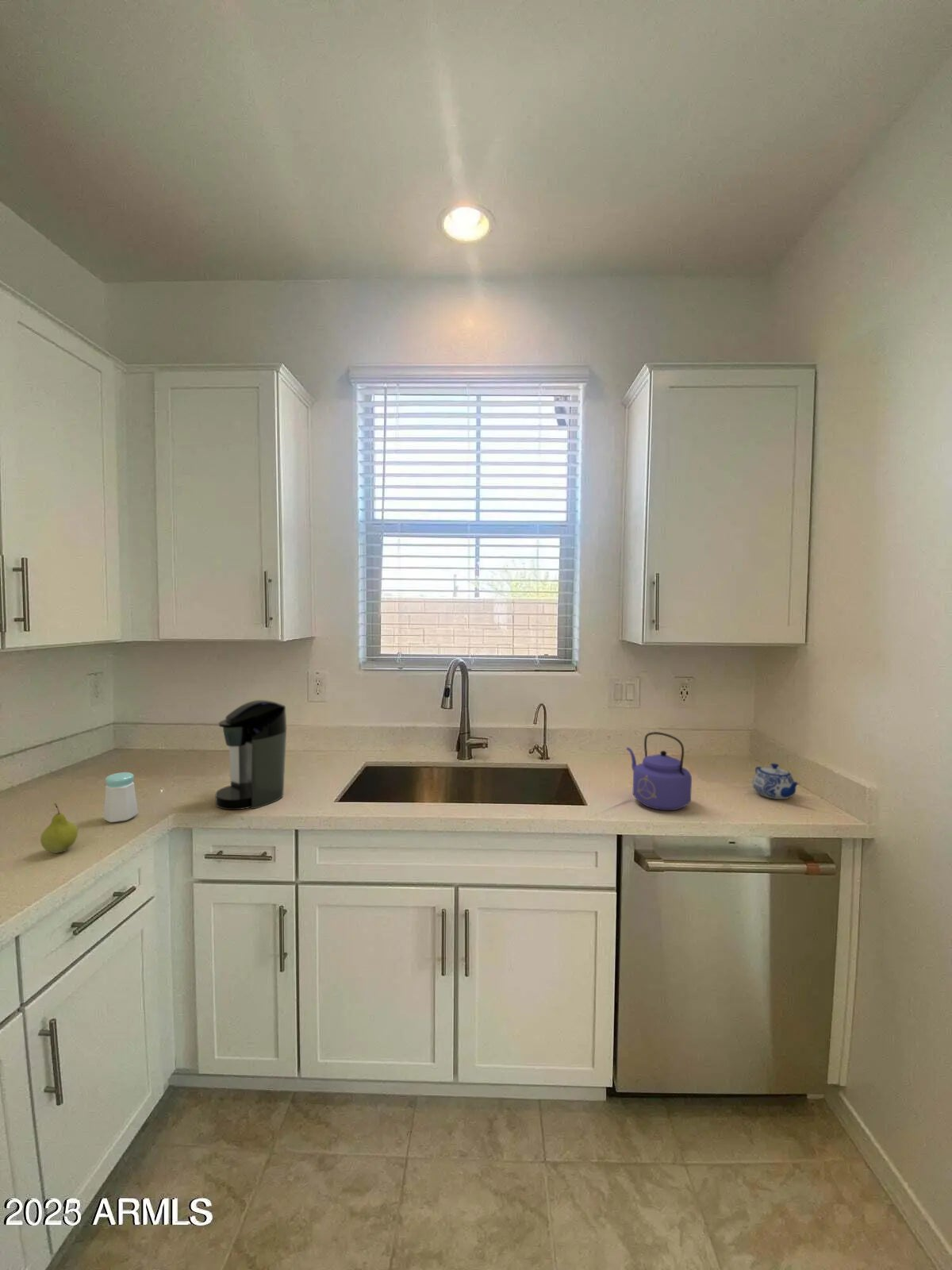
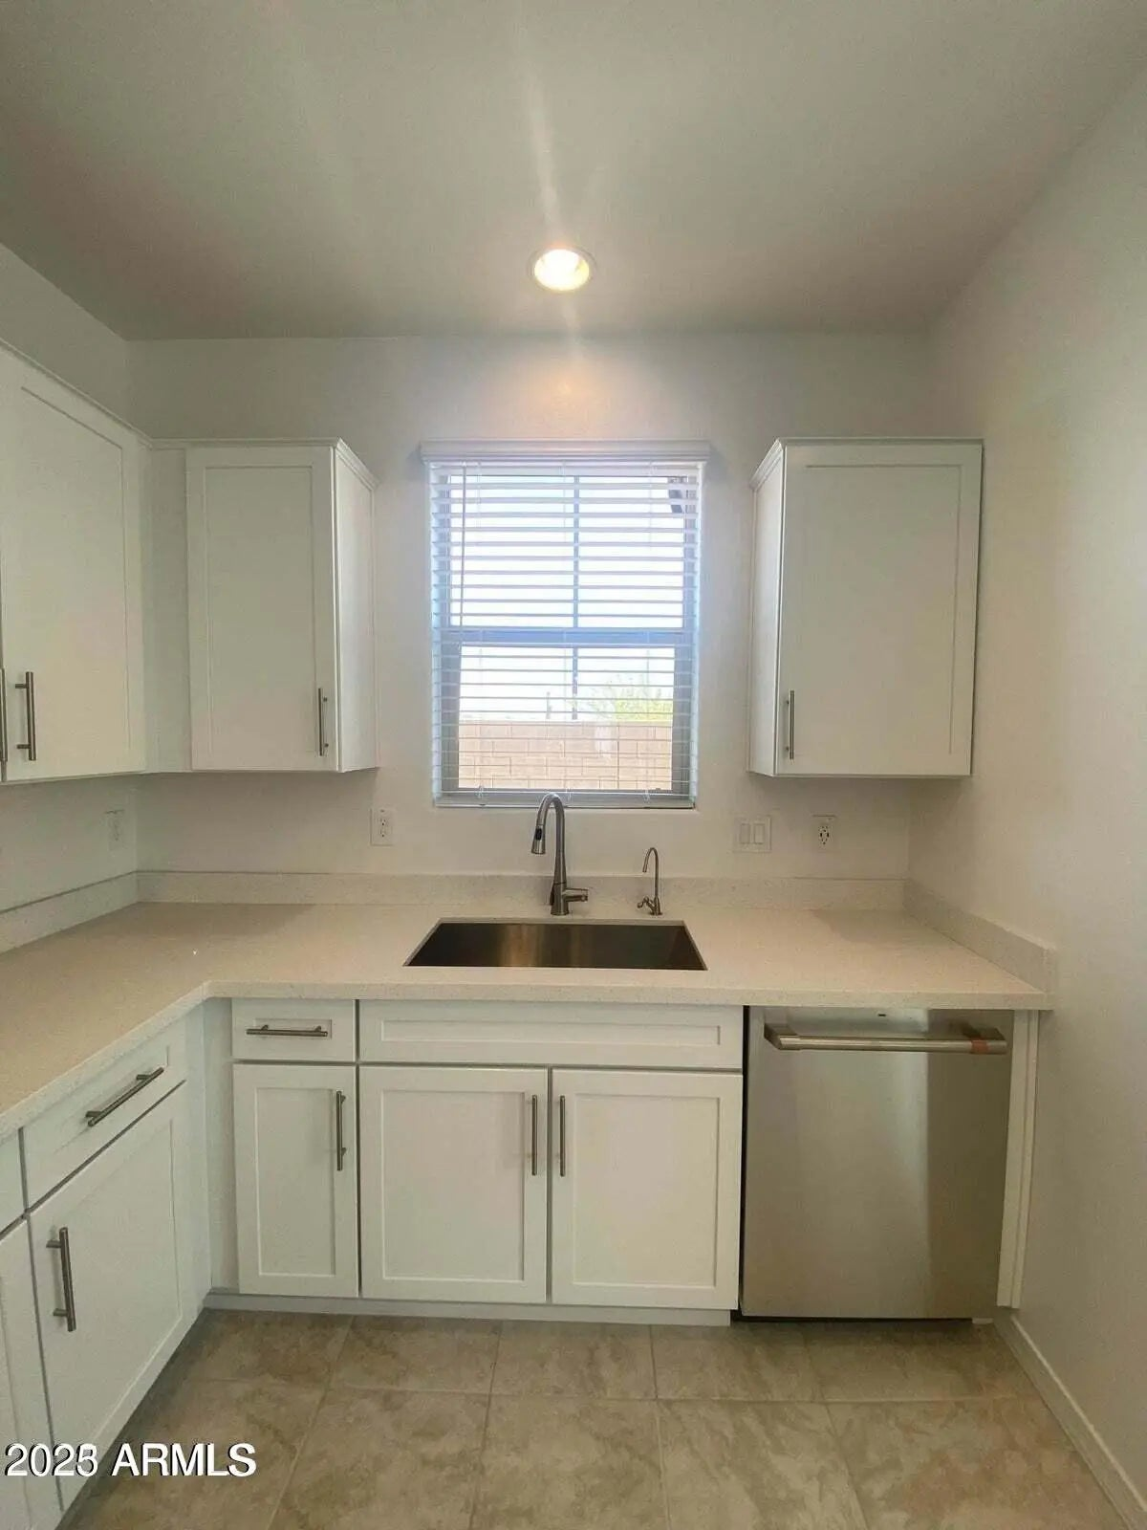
- teapot (776, 780)
- salt shaker (120, 796)
- fruit (60, 826)
- kettle (654, 765)
- coffee maker (248, 745)
